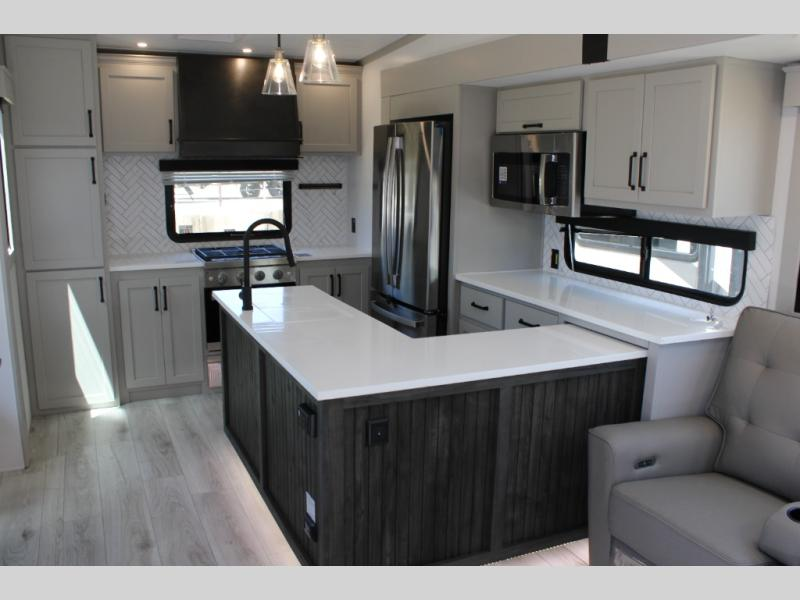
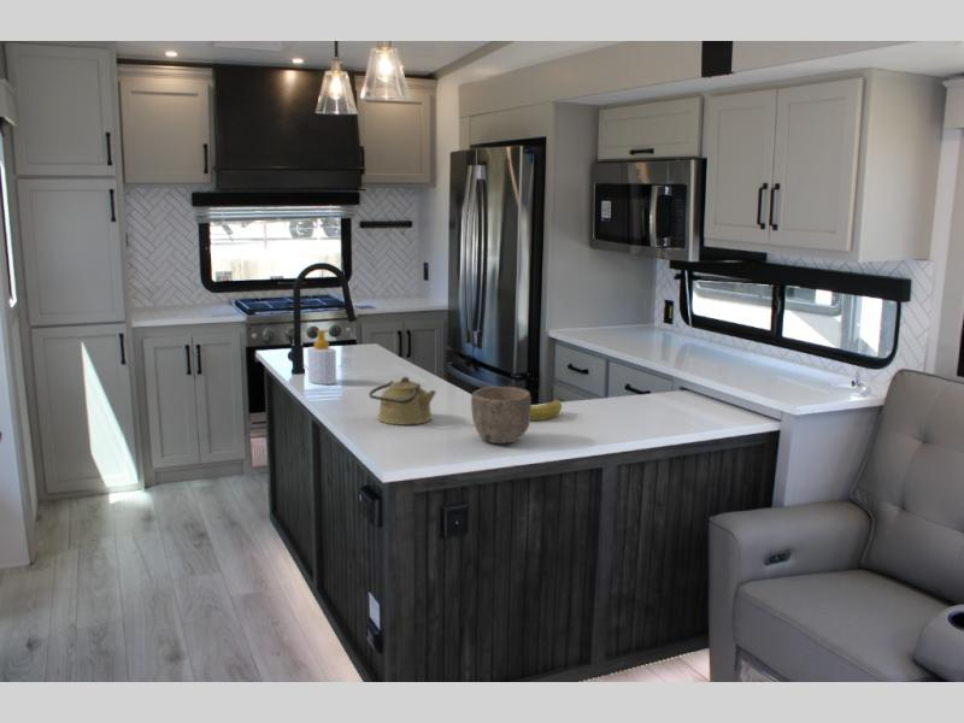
+ banana (535, 408)
+ kettle (408, 398)
+ soap bottle (322, 355)
+ bowl (500, 416)
